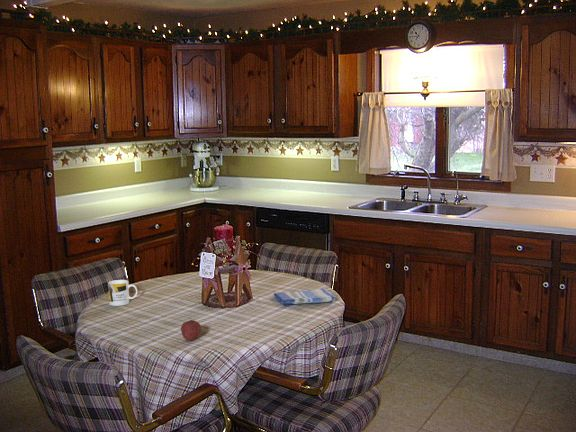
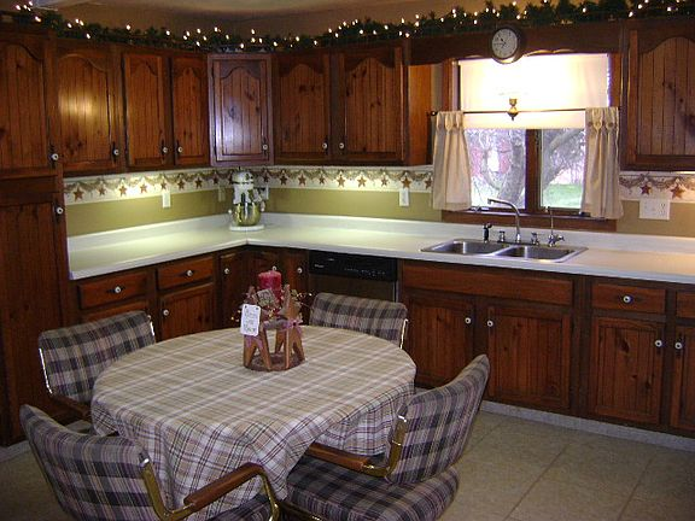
- mug (122, 292)
- dish towel (304, 295)
- fruit (191, 330)
